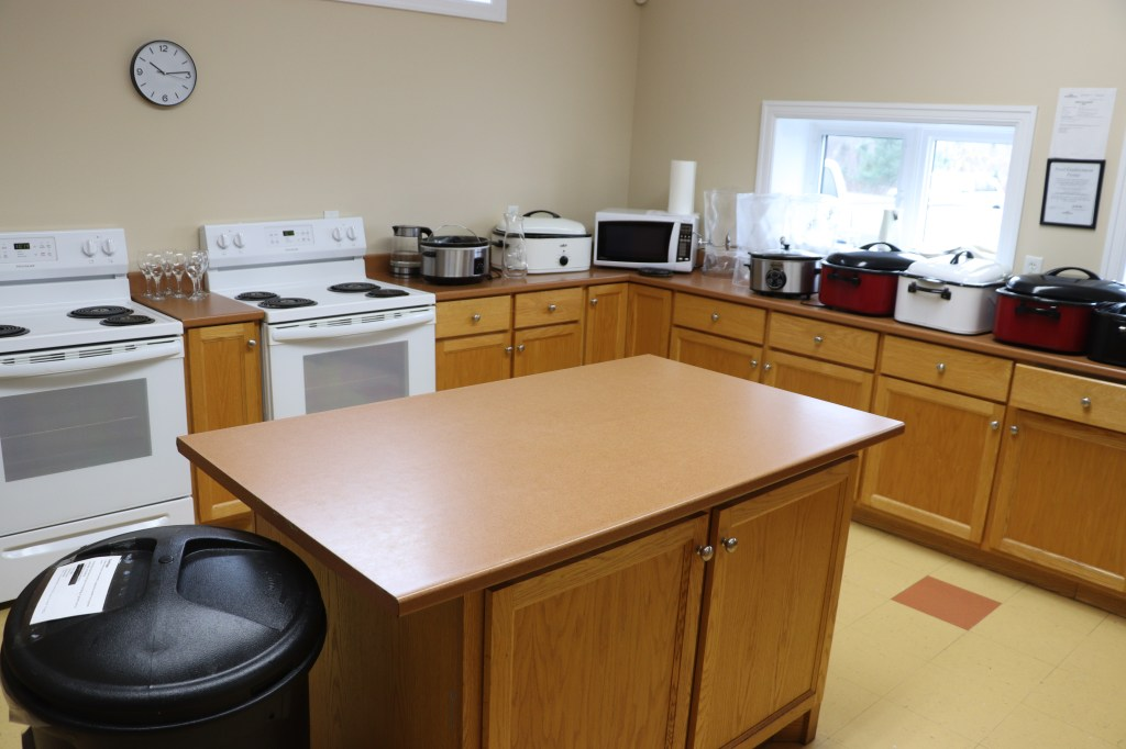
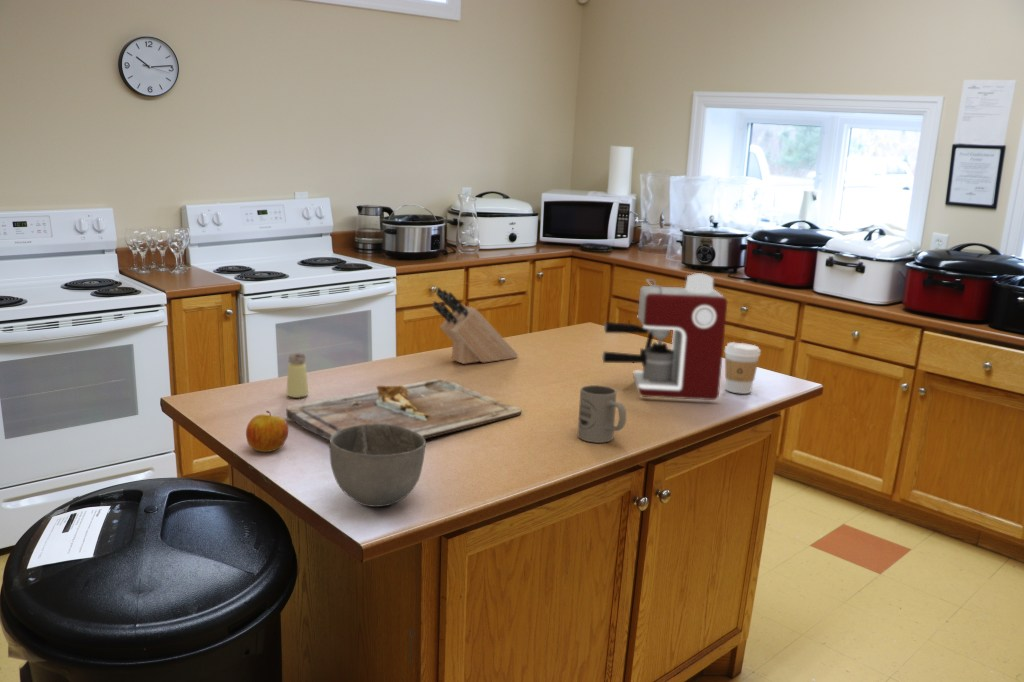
+ bowl (377, 469)
+ apple (267, 428)
+ knife block (474, 323)
+ coffee maker (661, 332)
+ saltshaker (297, 374)
+ coffee cup (740, 367)
+ mug (604, 416)
+ cutting board (407, 402)
